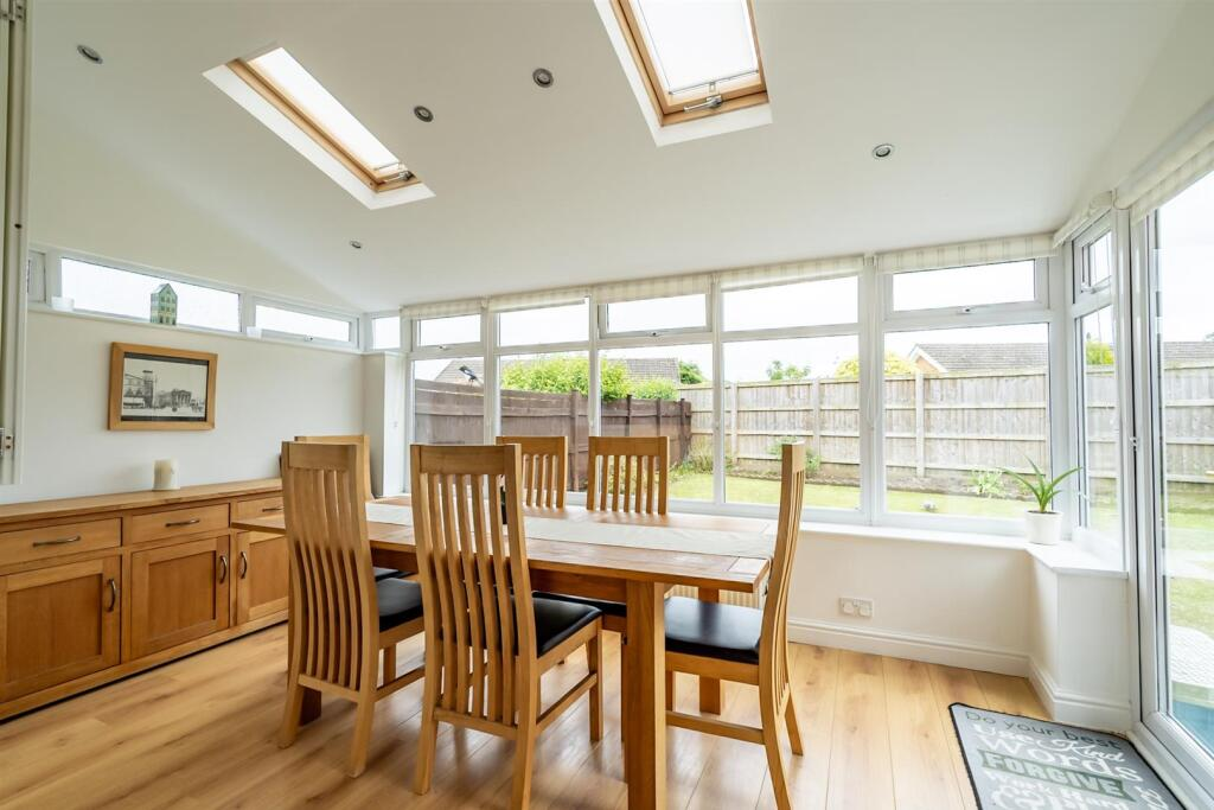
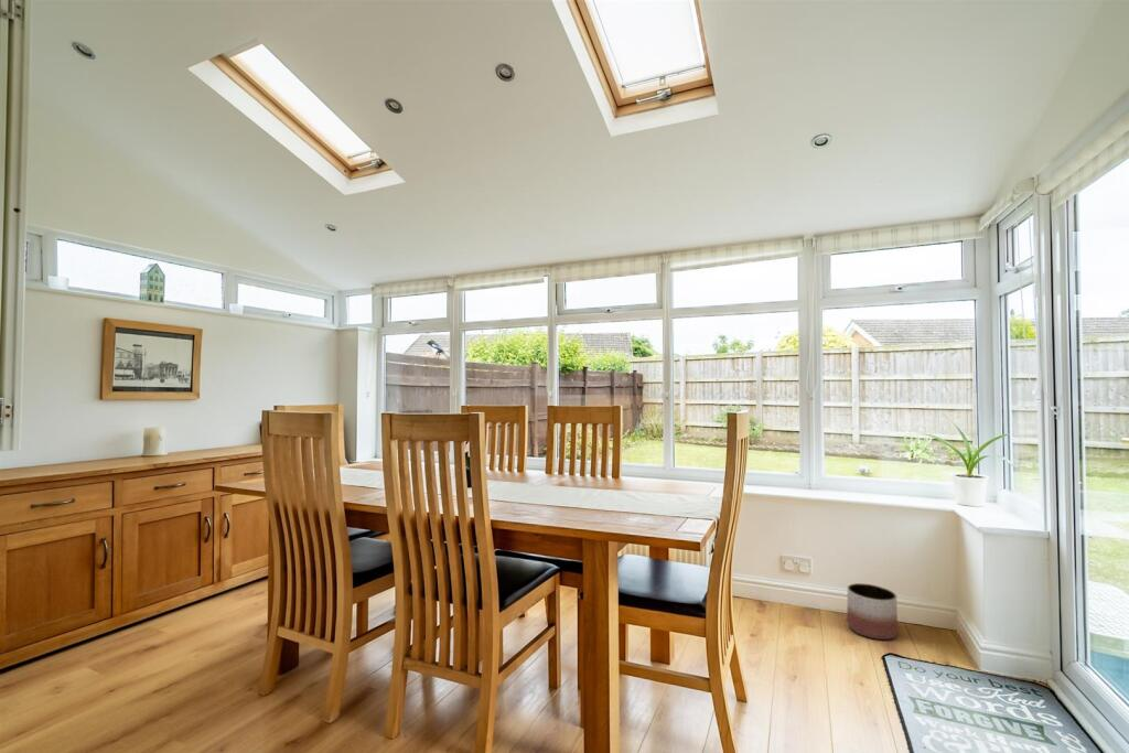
+ planter (871, 611)
